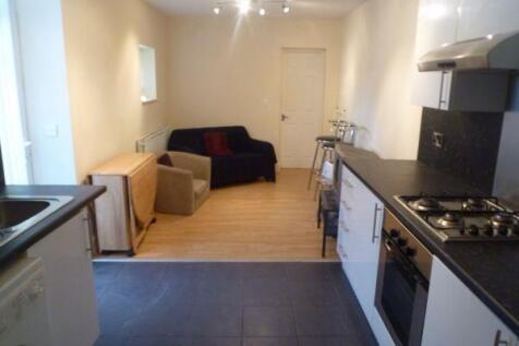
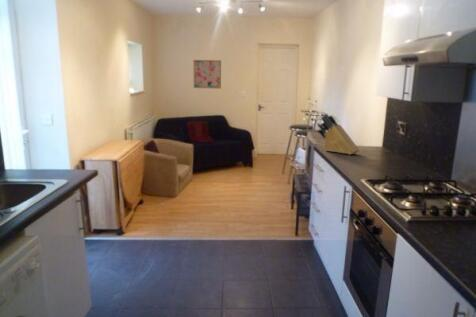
+ wall art (207, 74)
+ knife block (337, 133)
